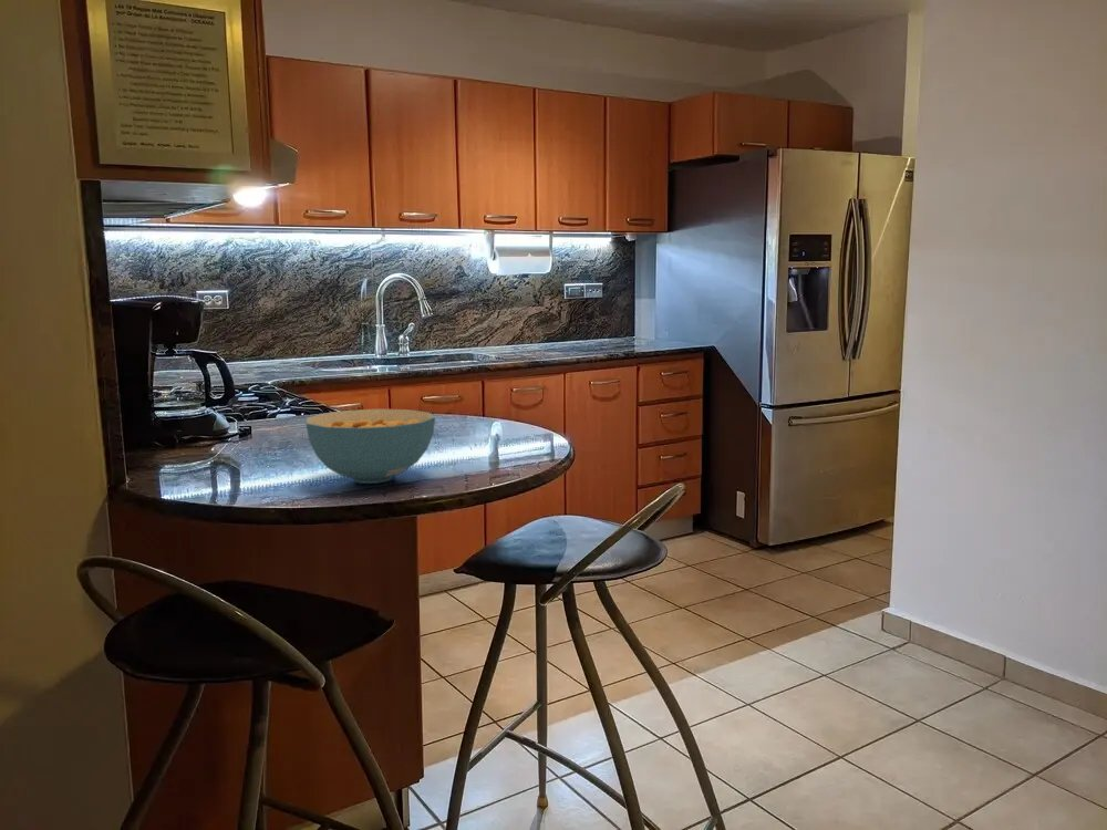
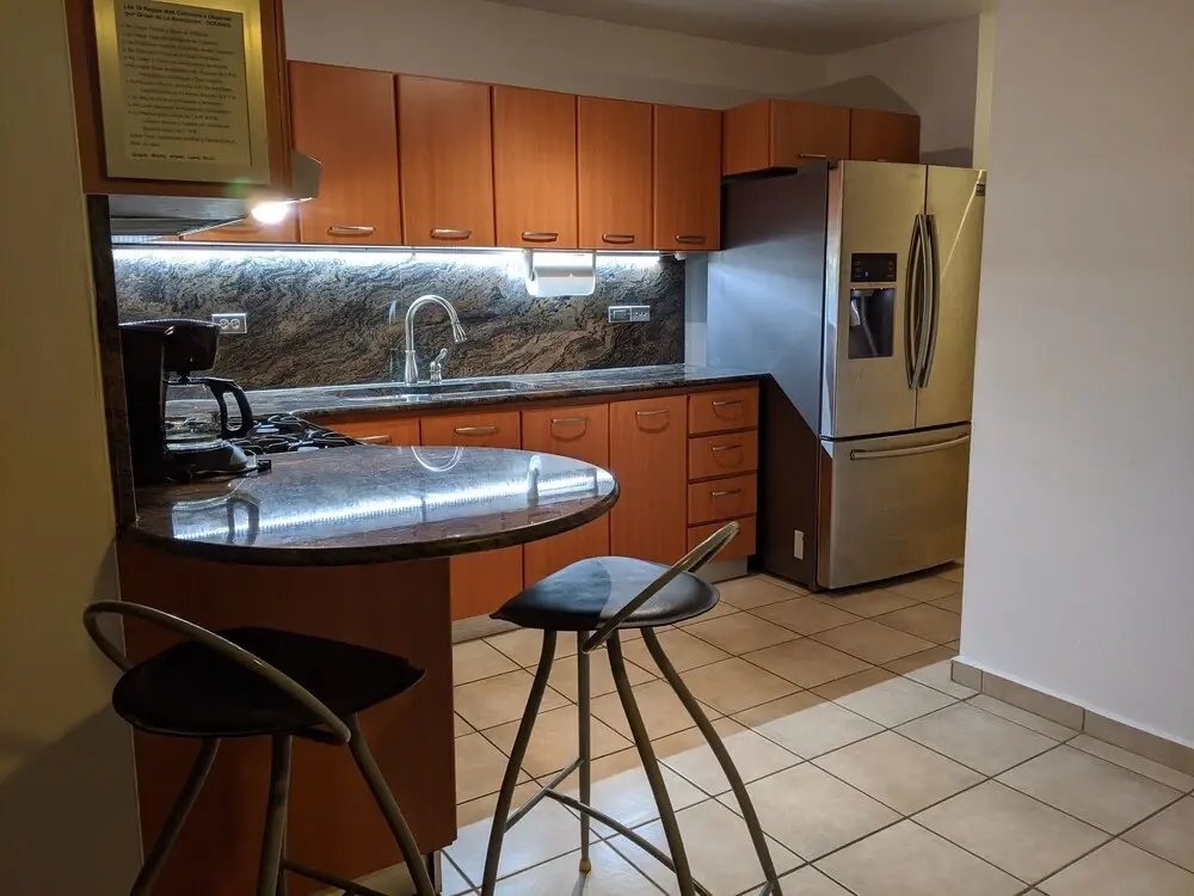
- cereal bowl (371, 448)
